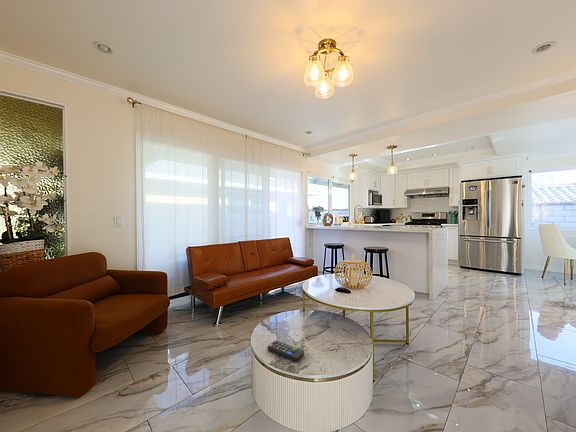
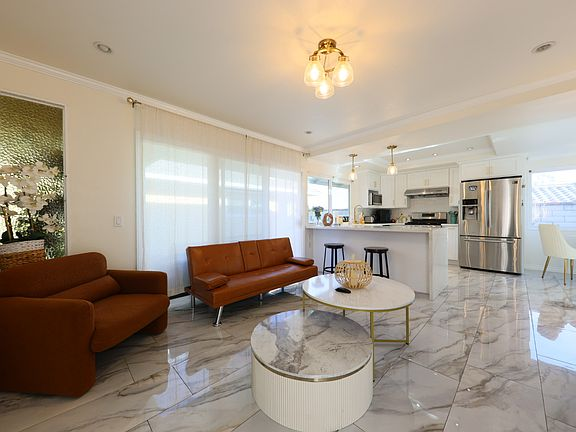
- remote control (285, 350)
